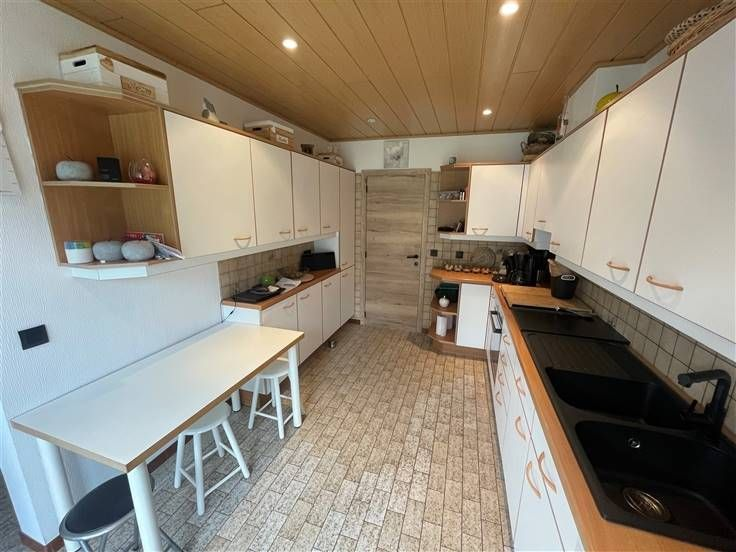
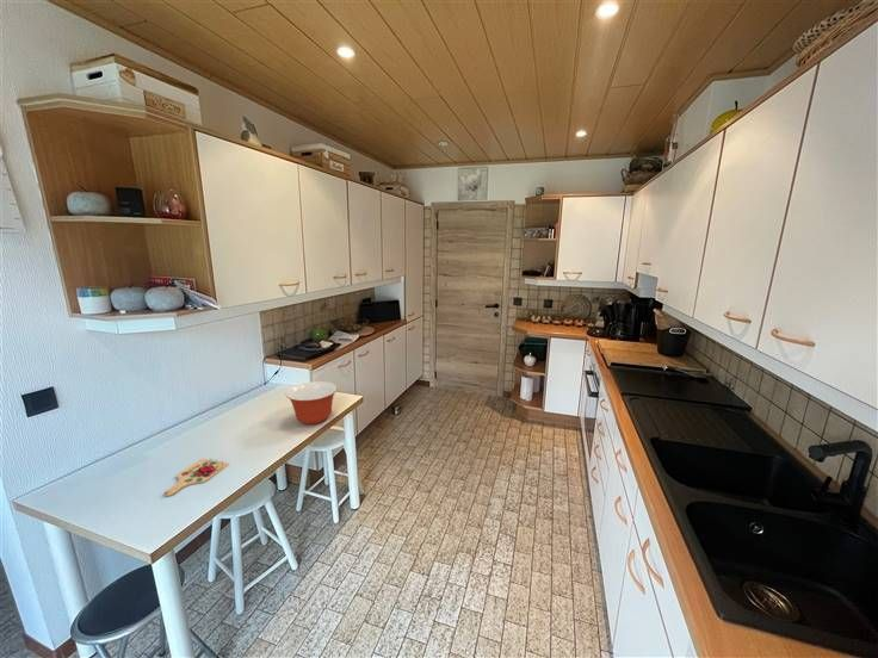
+ mixing bowl (313, 404)
+ cutting board (192, 474)
